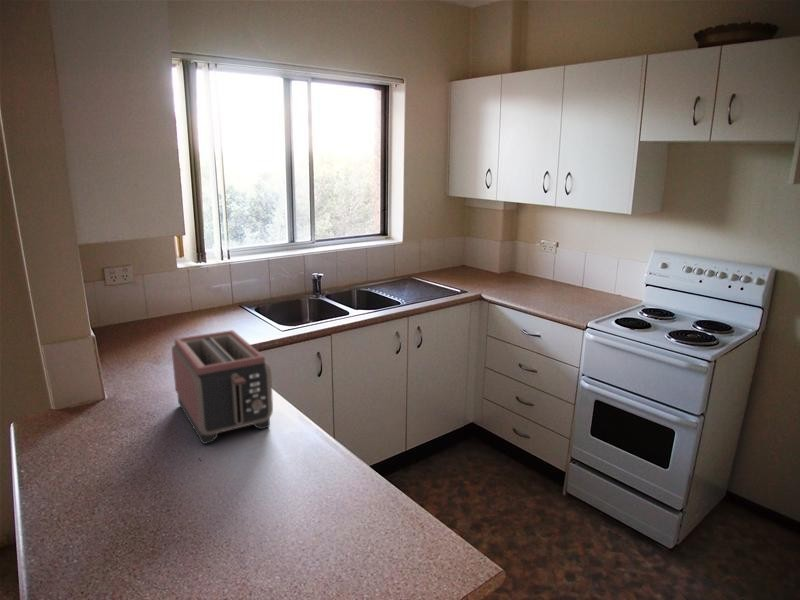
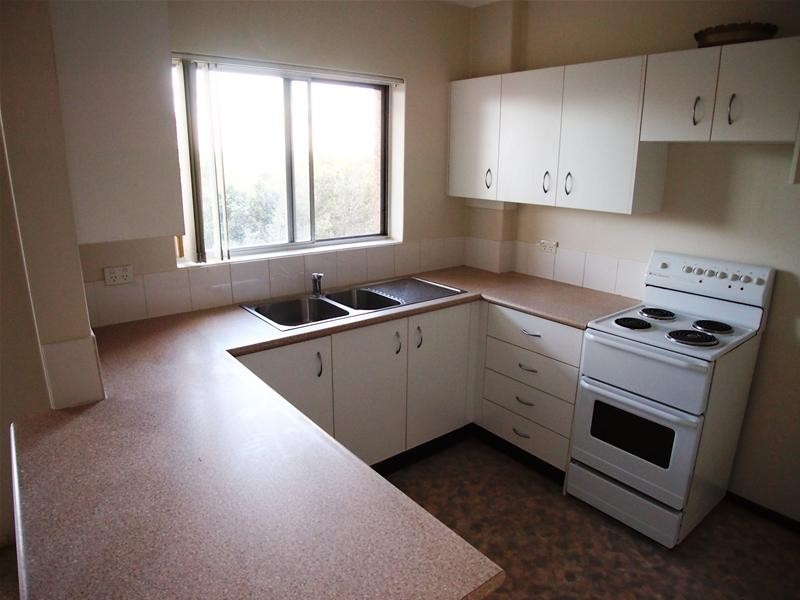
- toaster (222, 384)
